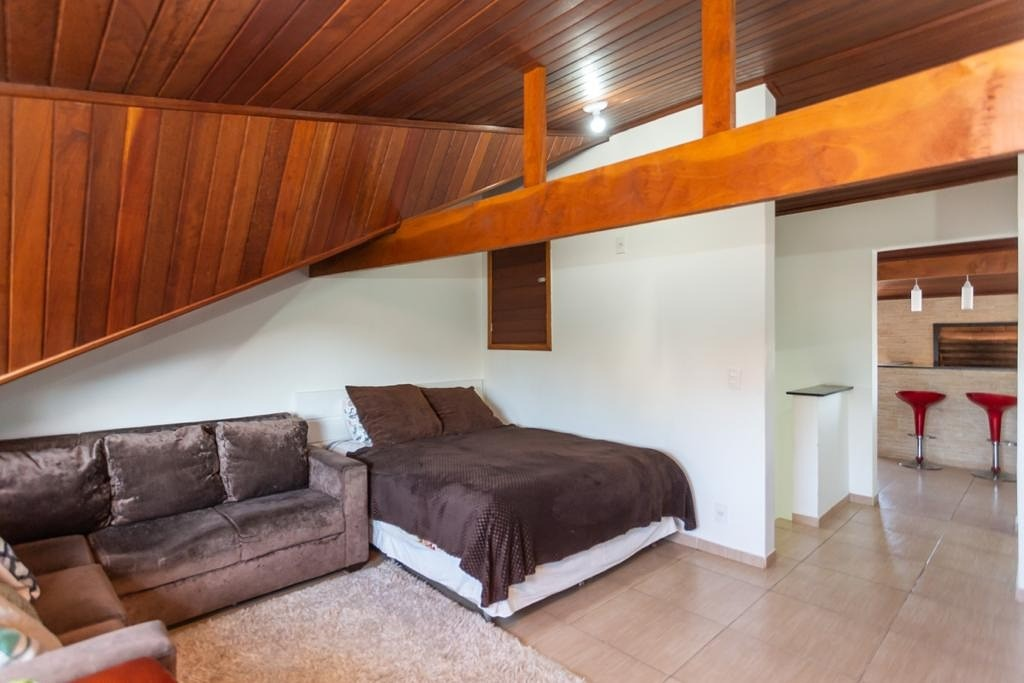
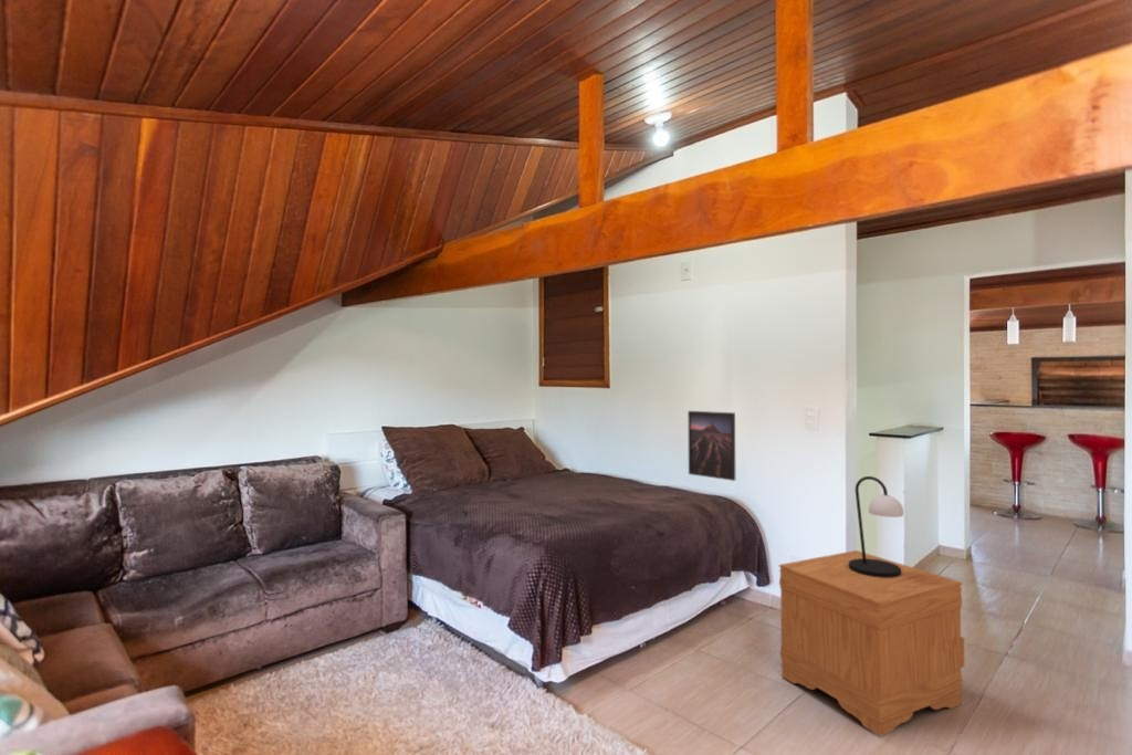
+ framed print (711, 444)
+ table lamp (878, 515)
+ nightstand (871, 630)
